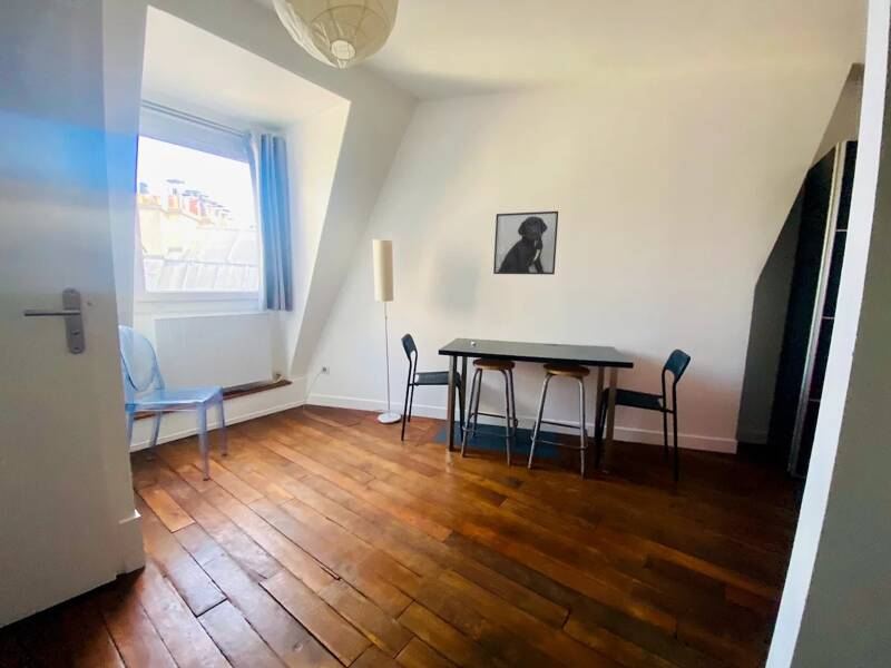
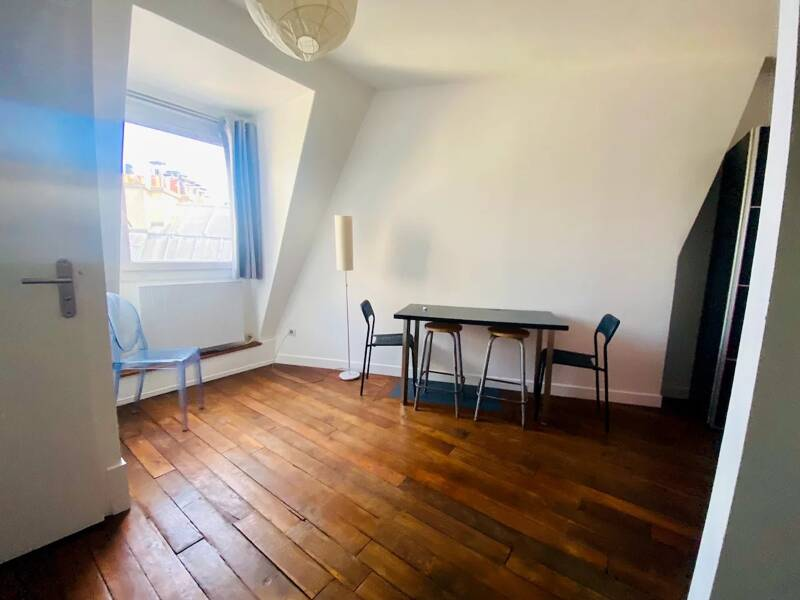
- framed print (525, 243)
